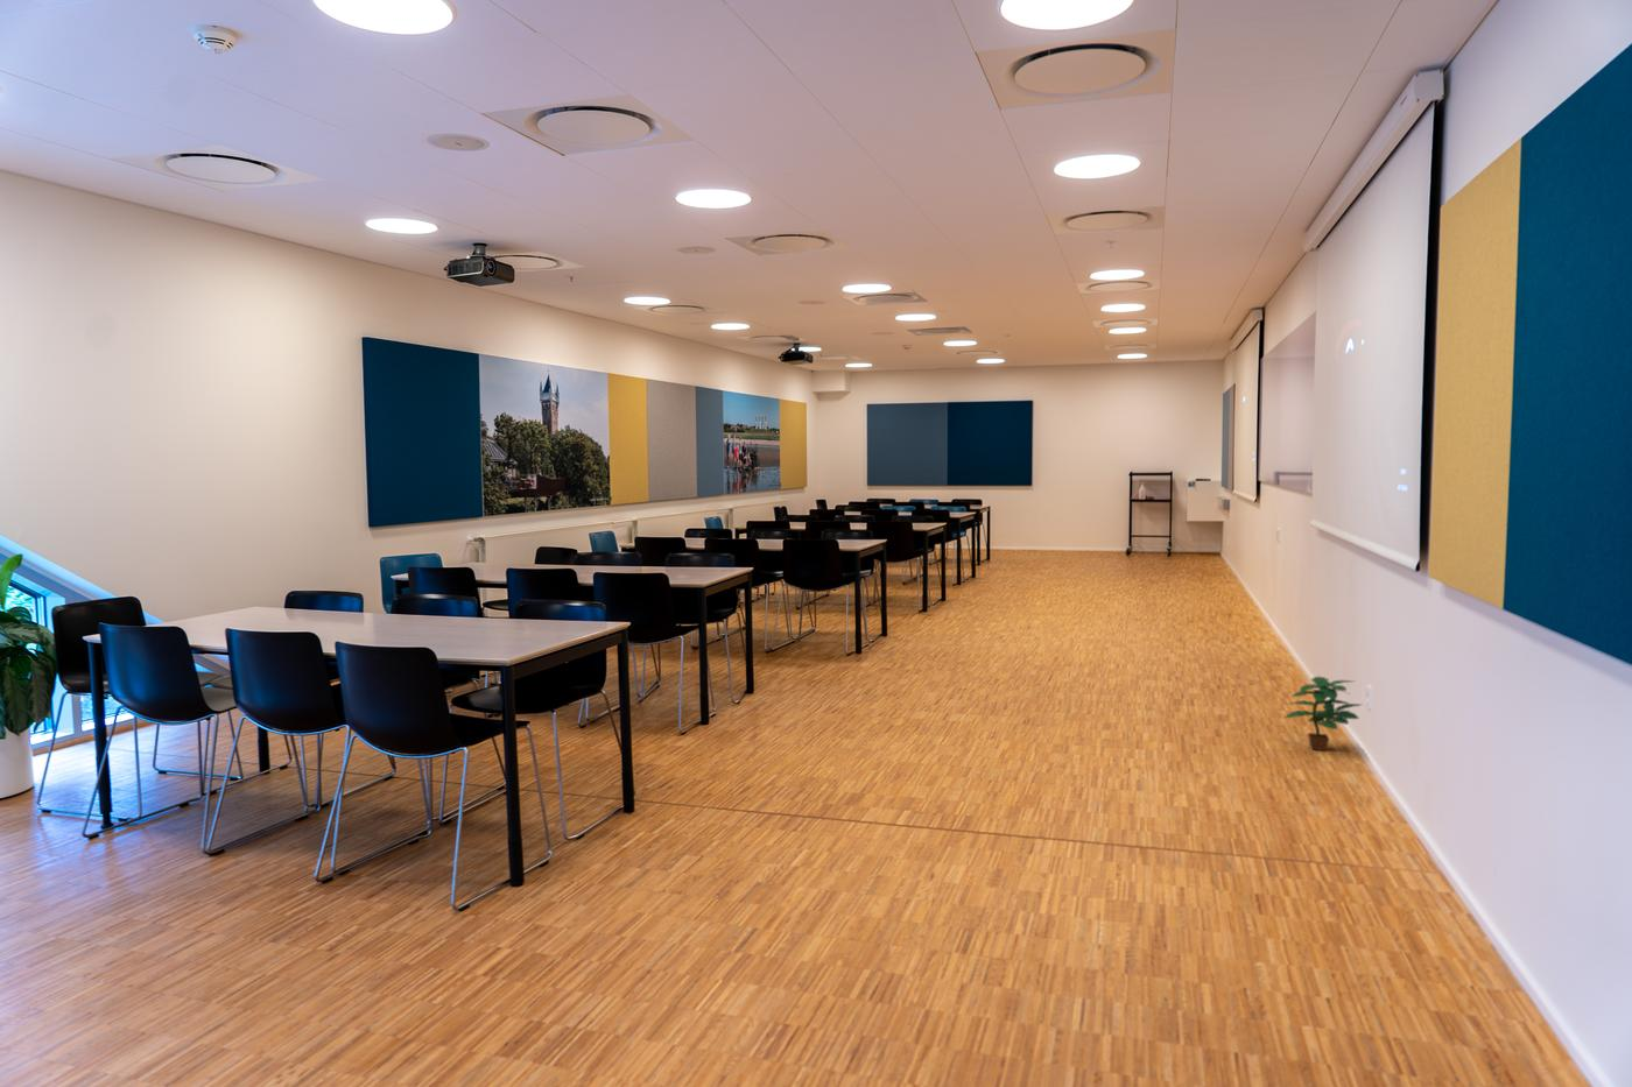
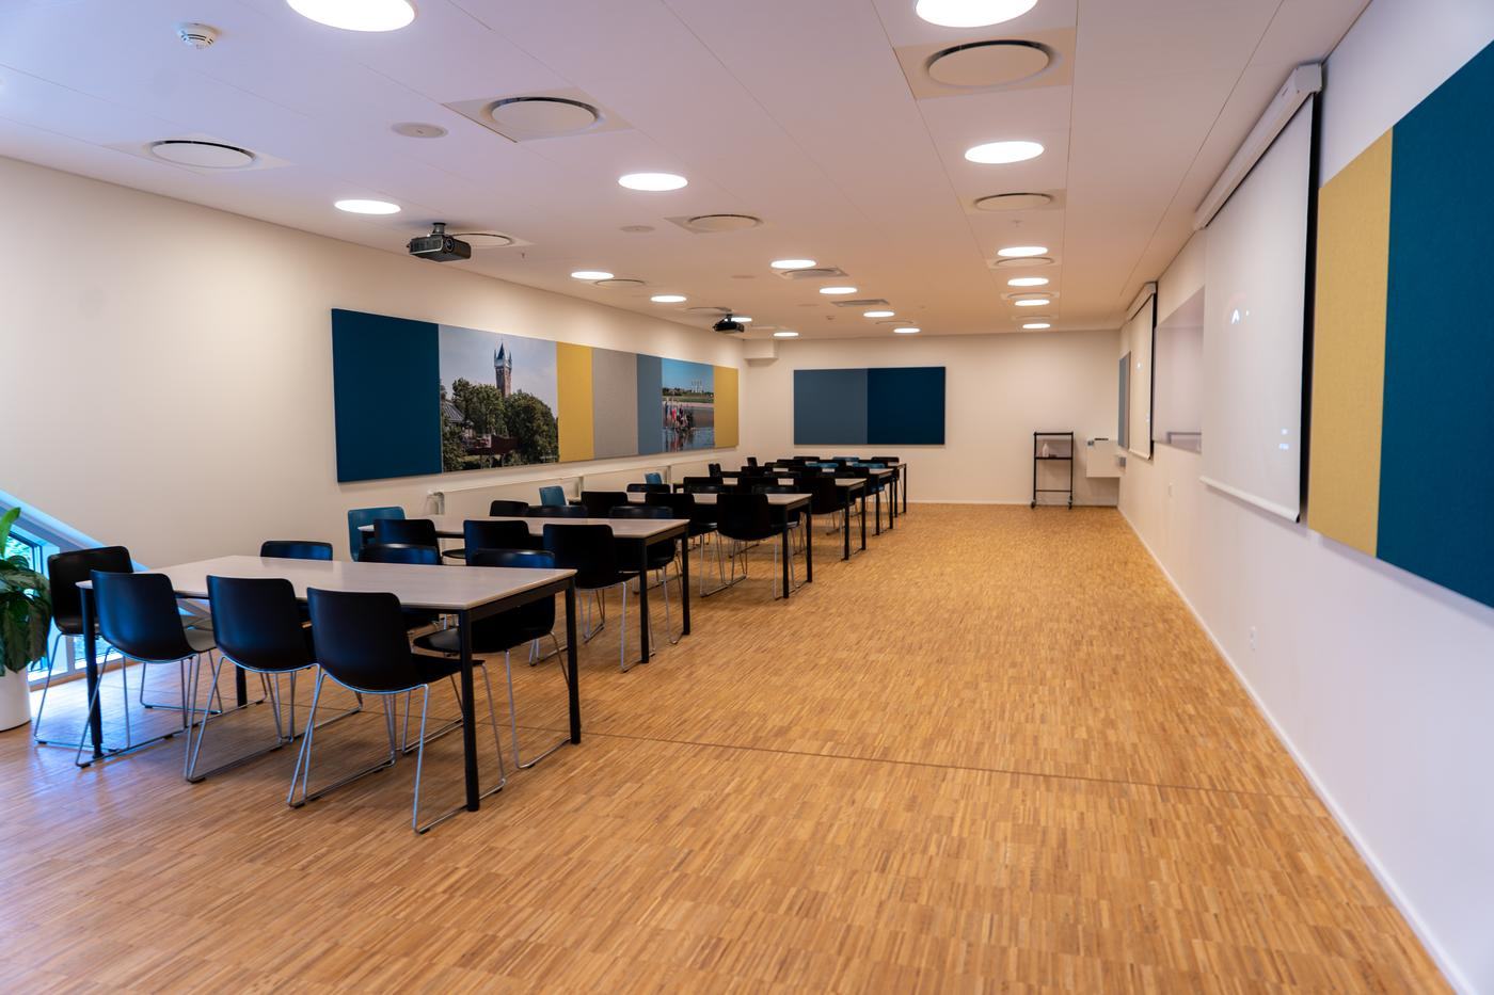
- potted plant (1324, 715)
